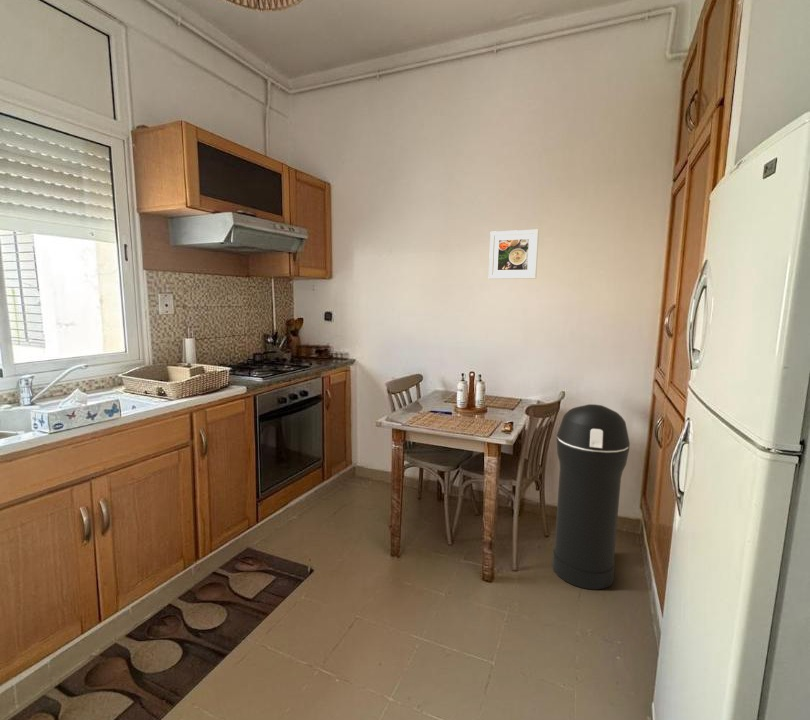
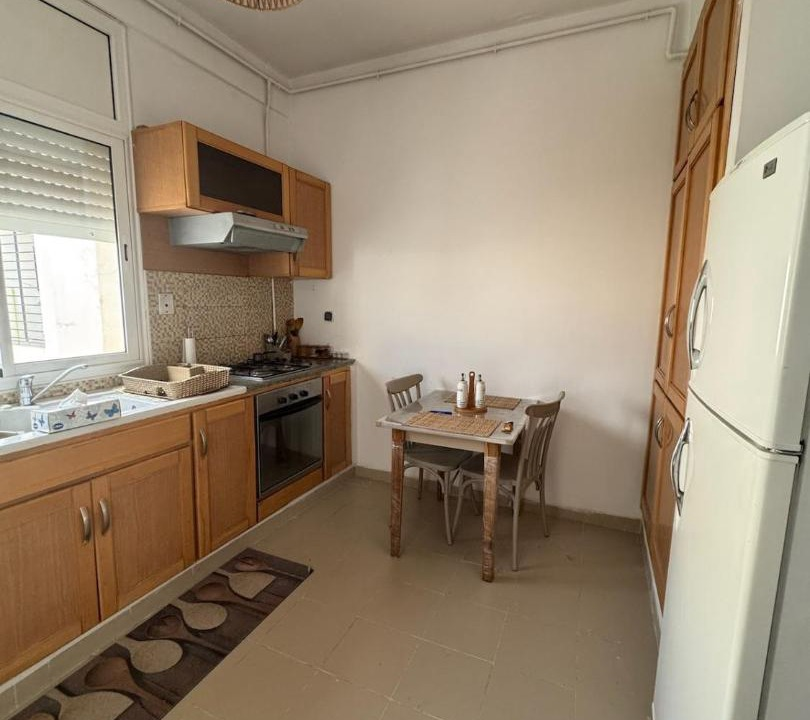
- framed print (513, 254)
- trash can (588, 490)
